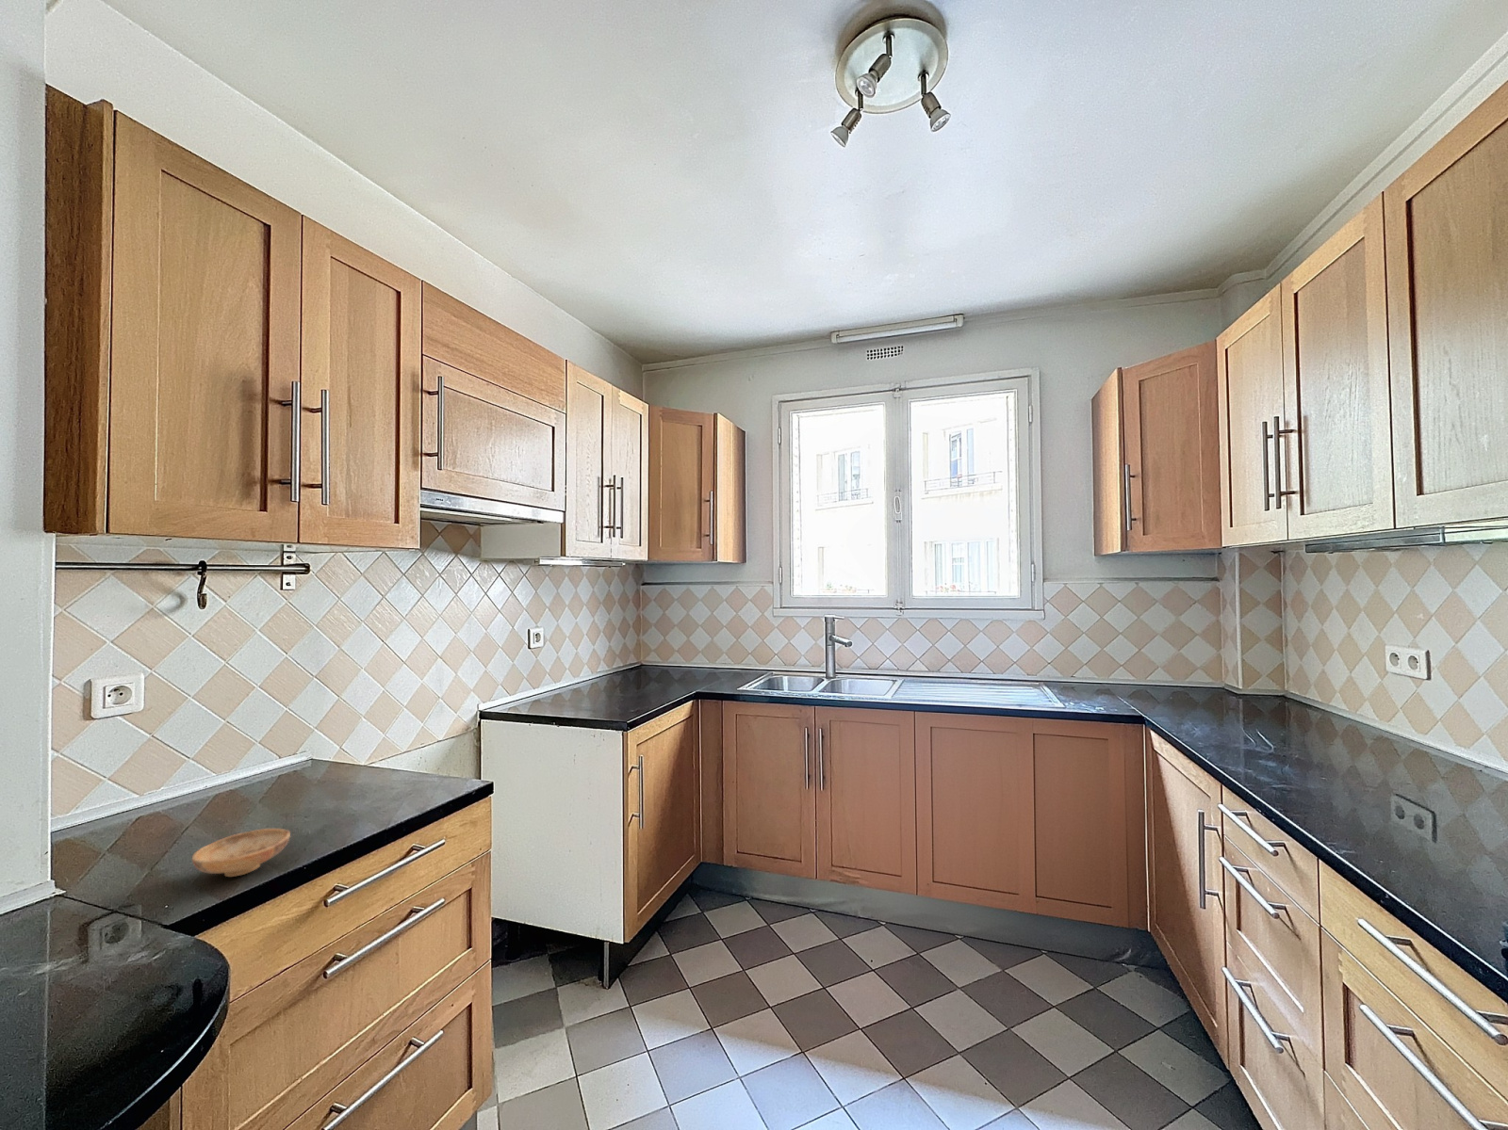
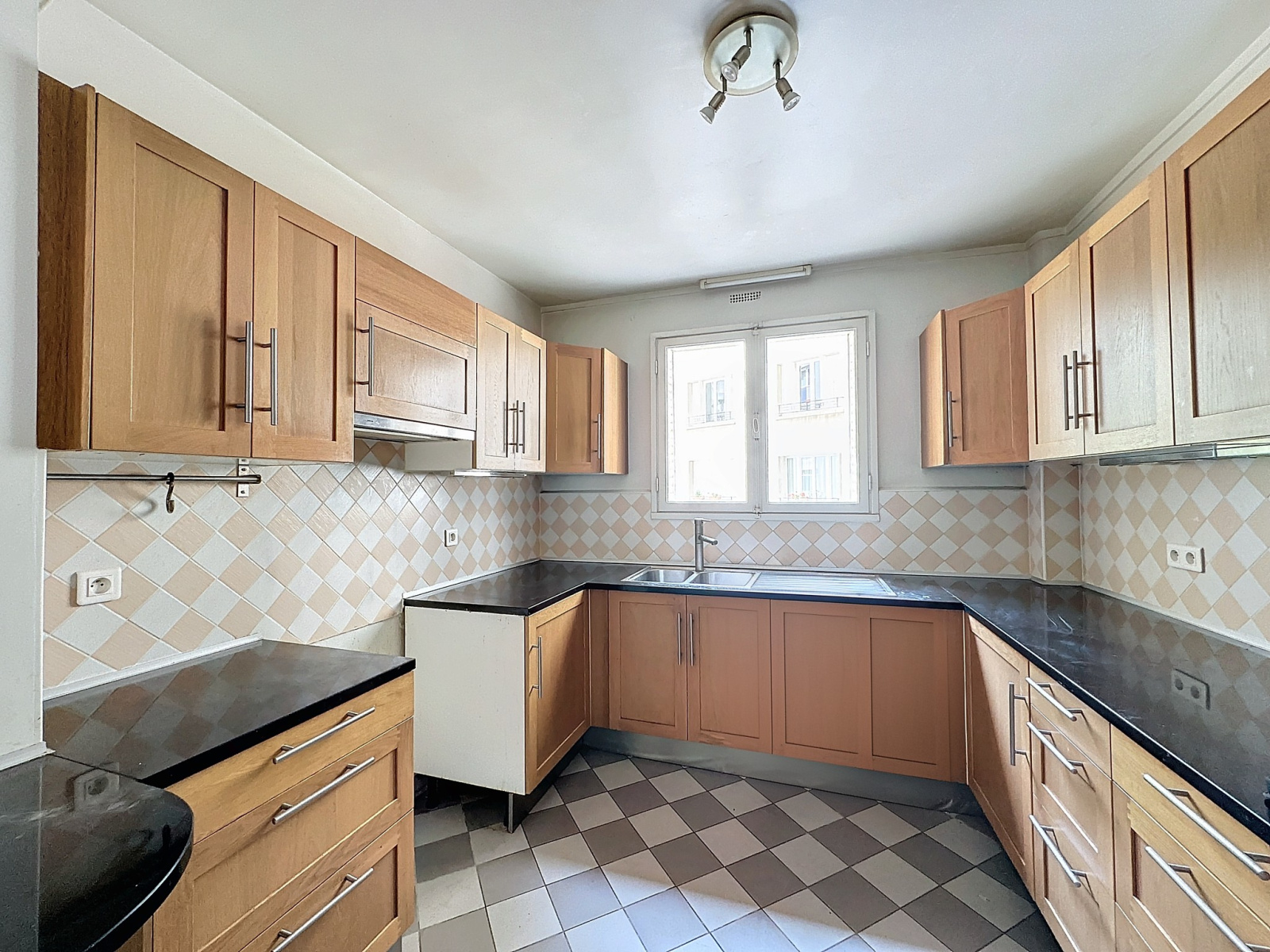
- bowl (242, 856)
